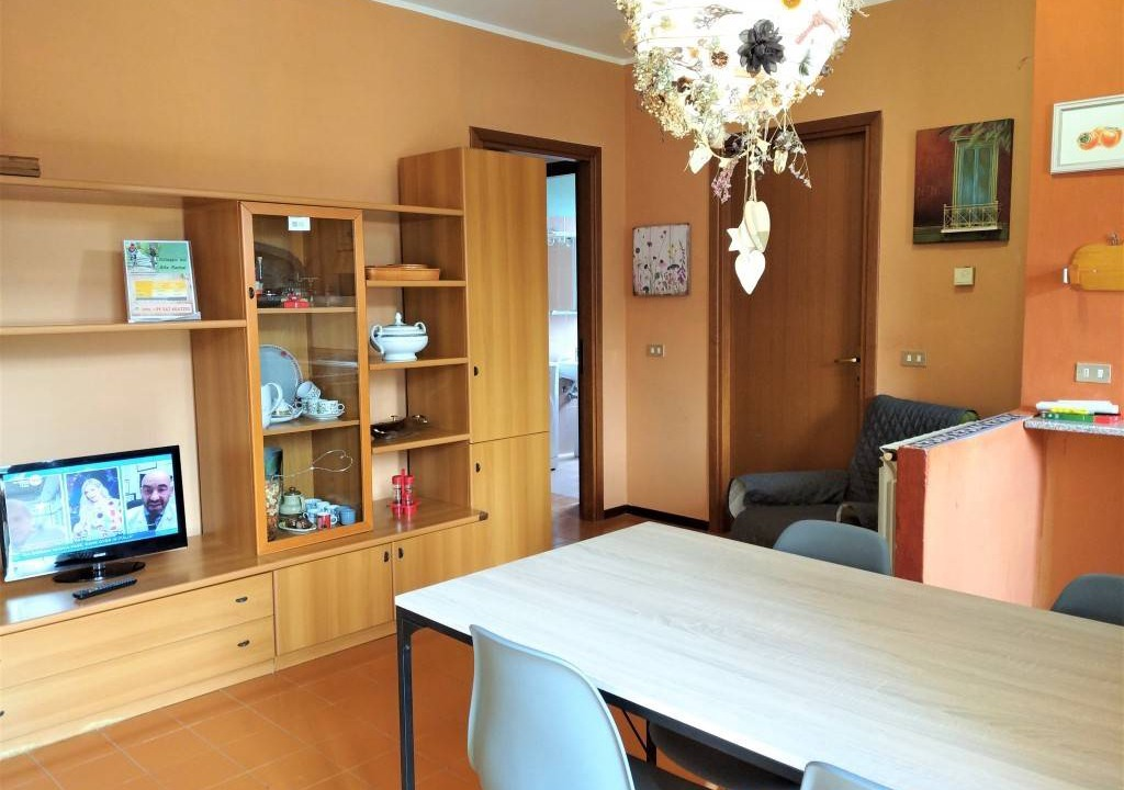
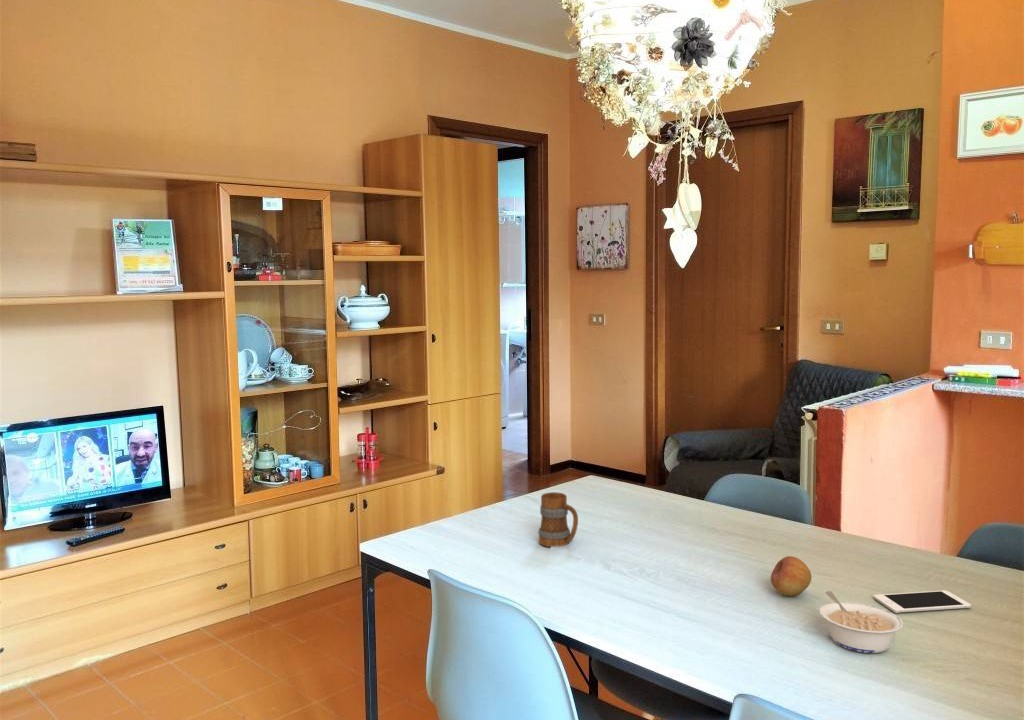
+ cell phone (921, 601)
+ legume (856, 625)
+ fruit (790, 576)
+ mug (559, 520)
